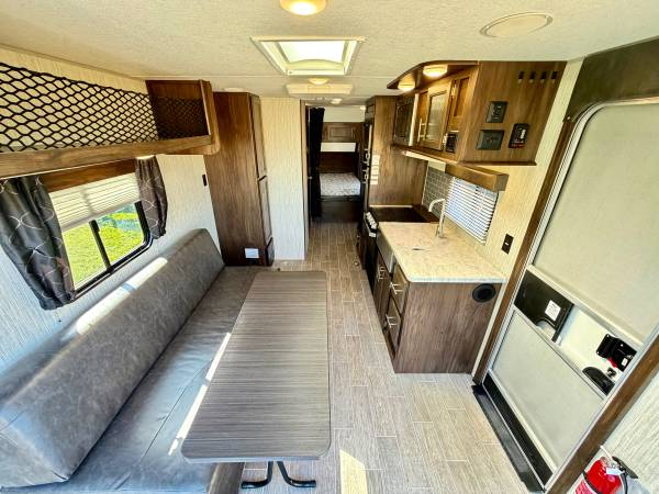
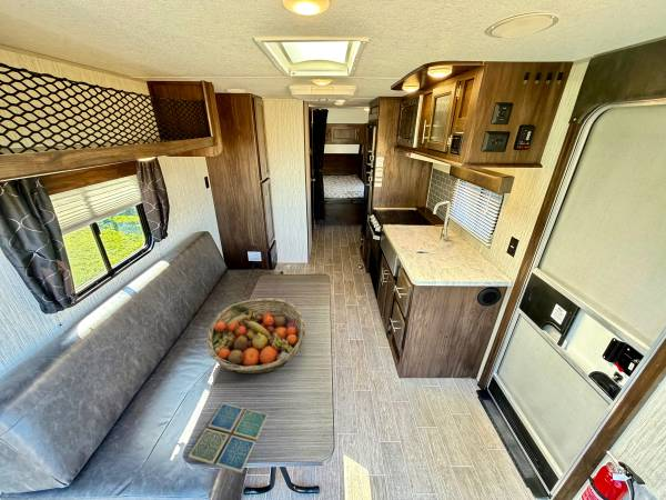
+ fruit basket (258, 334)
+ drink coaster (230, 432)
